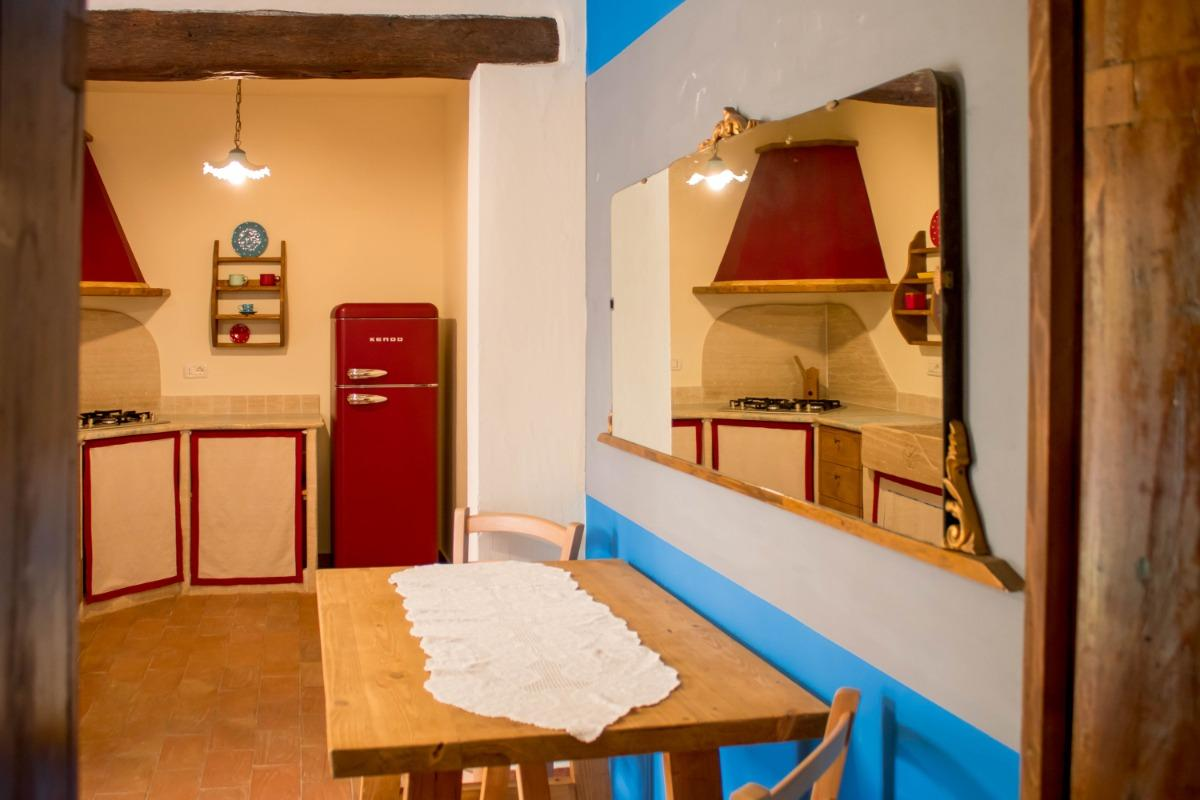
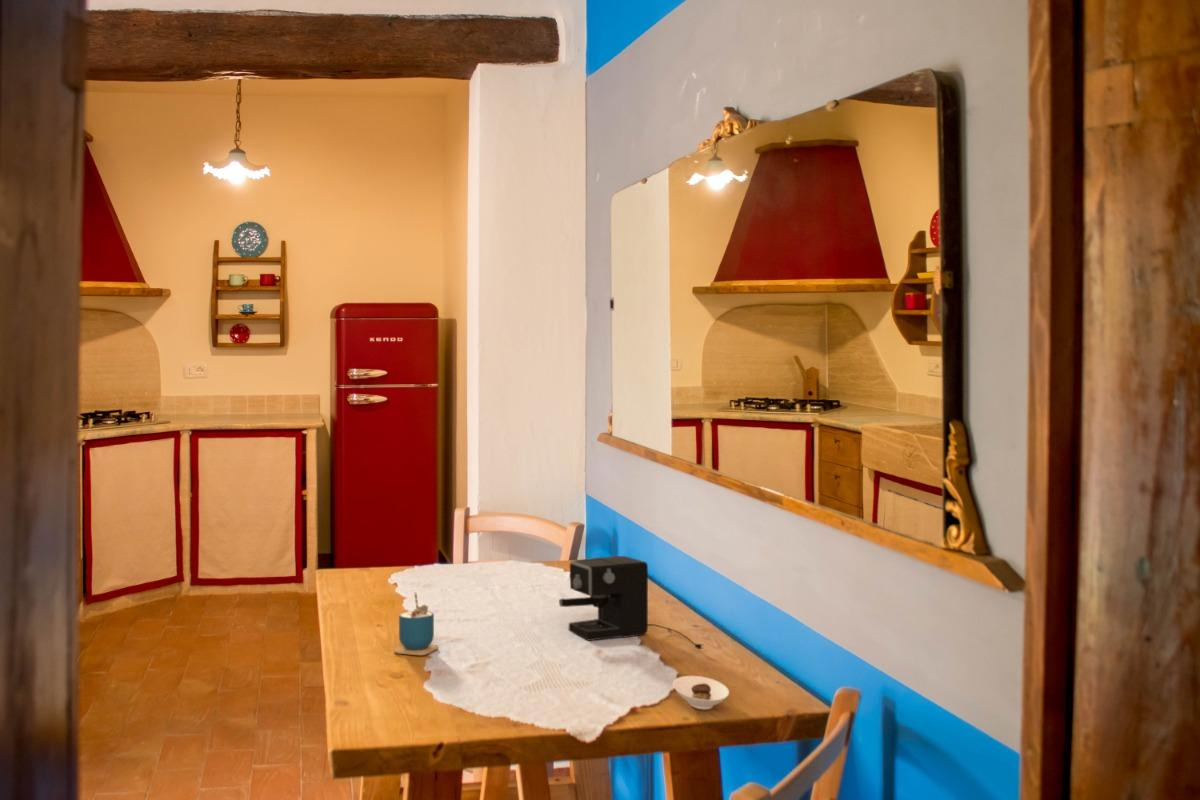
+ saucer (700, 693)
+ coffee maker (630, 603)
+ cup (416, 619)
